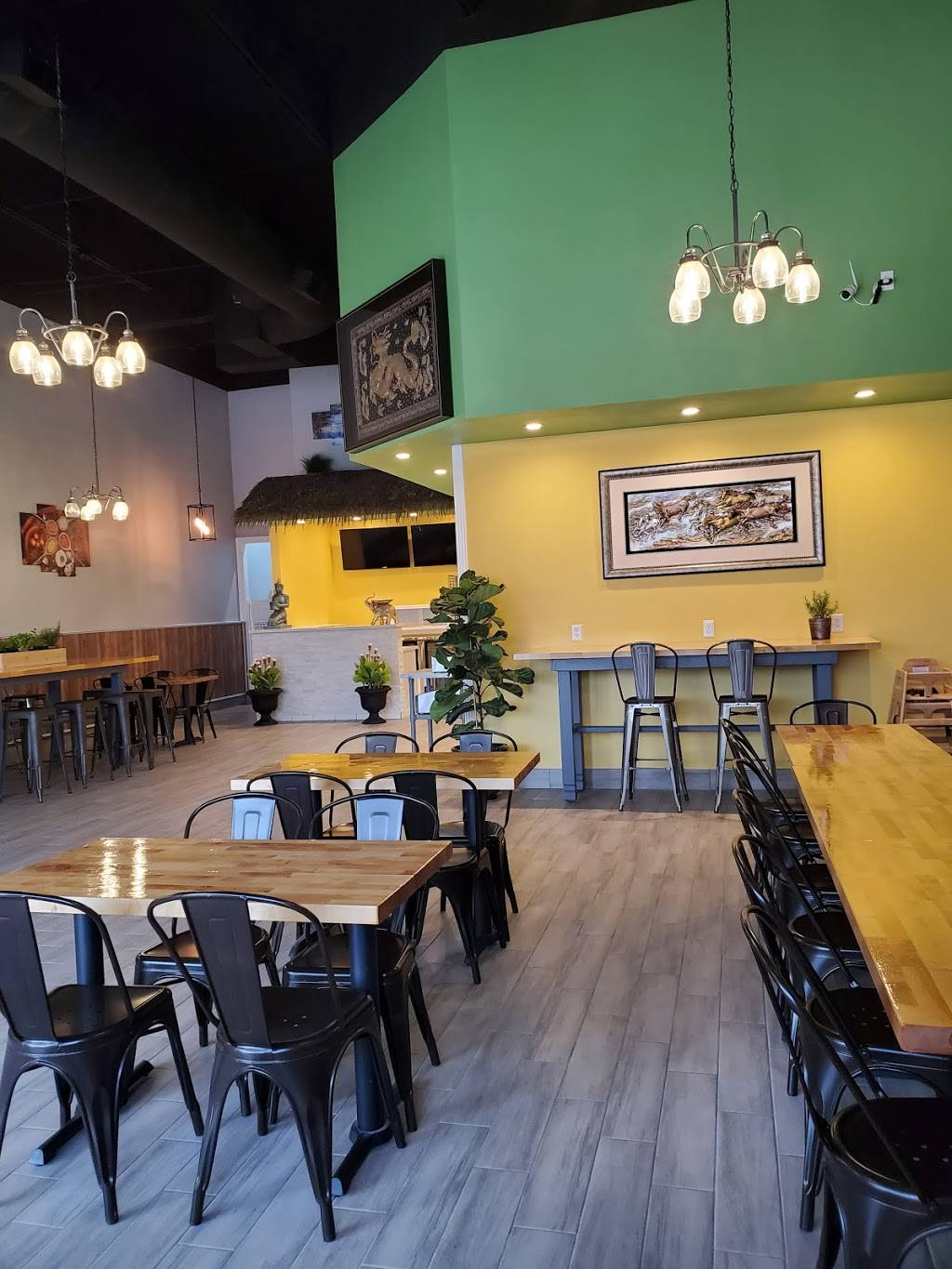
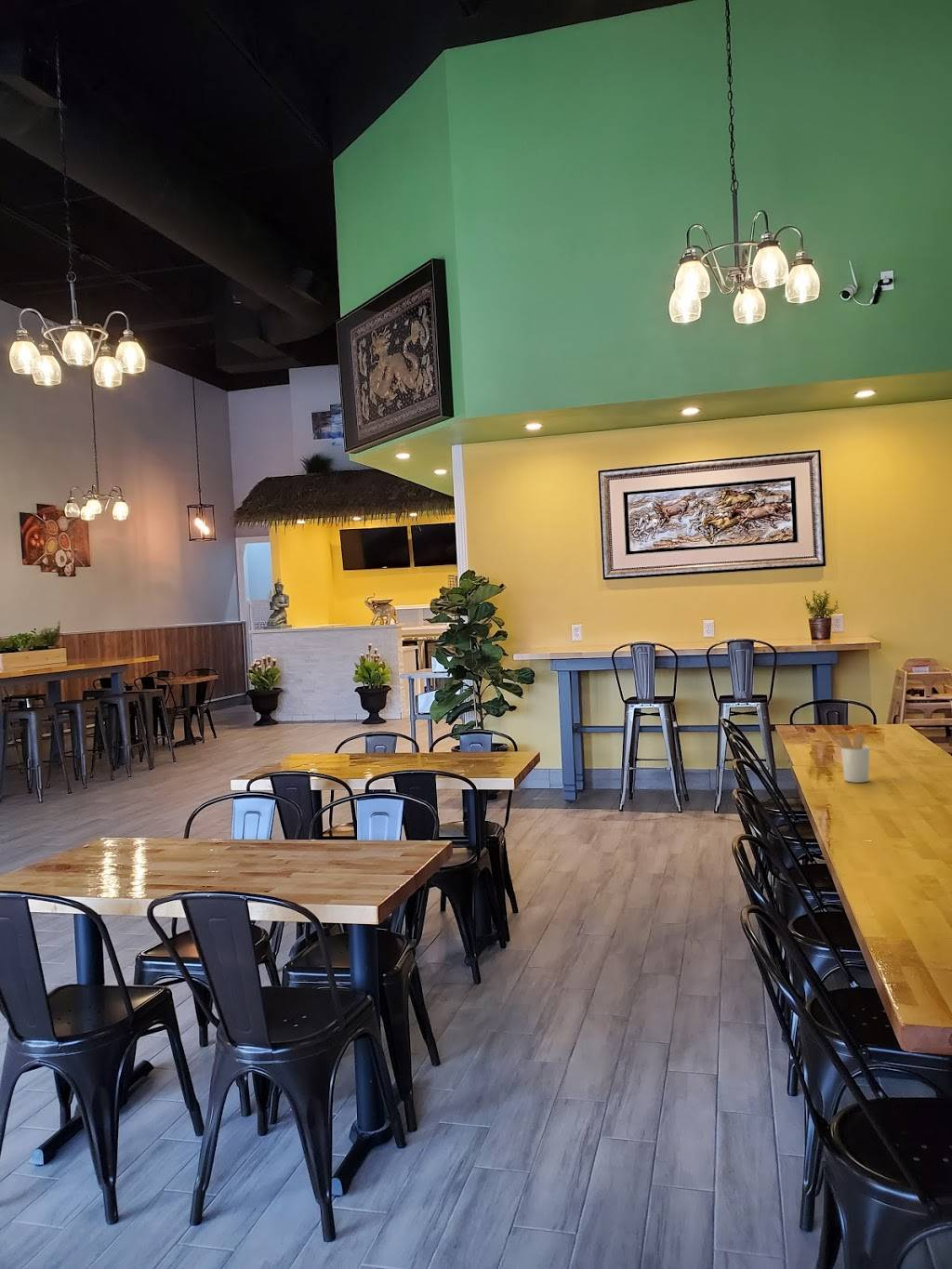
+ utensil holder (848, 756)
